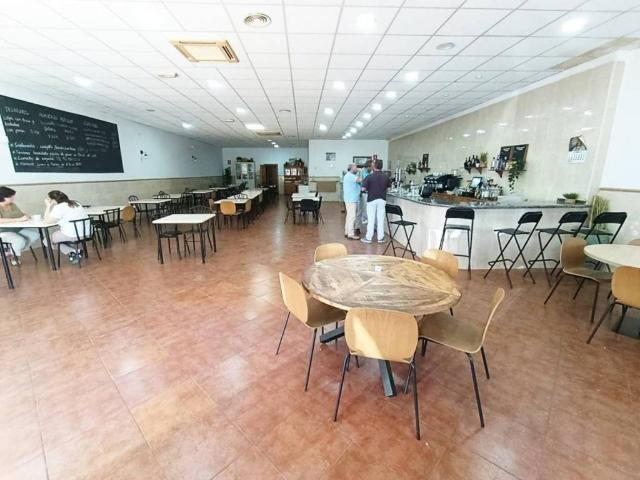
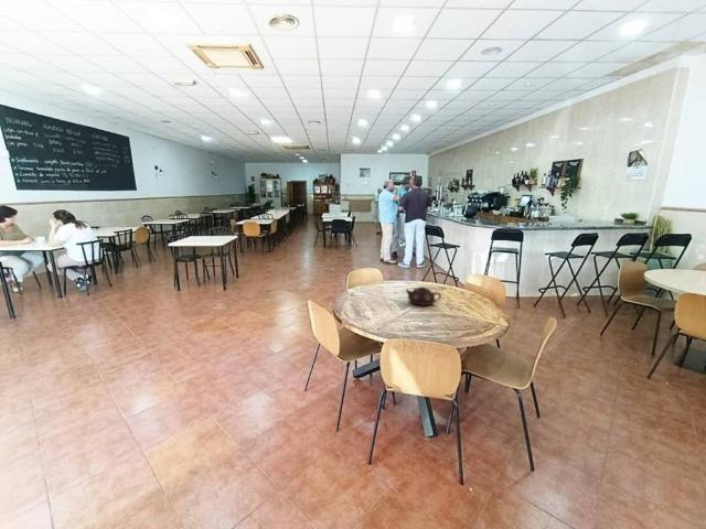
+ teapot (421, 294)
